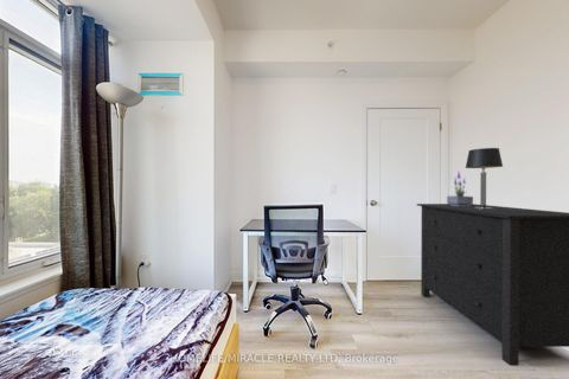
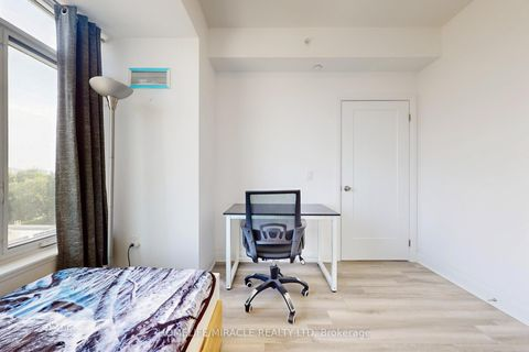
- table lamp (482, 178)
- potted plant (459, 187)
- dresser (484, 264)
